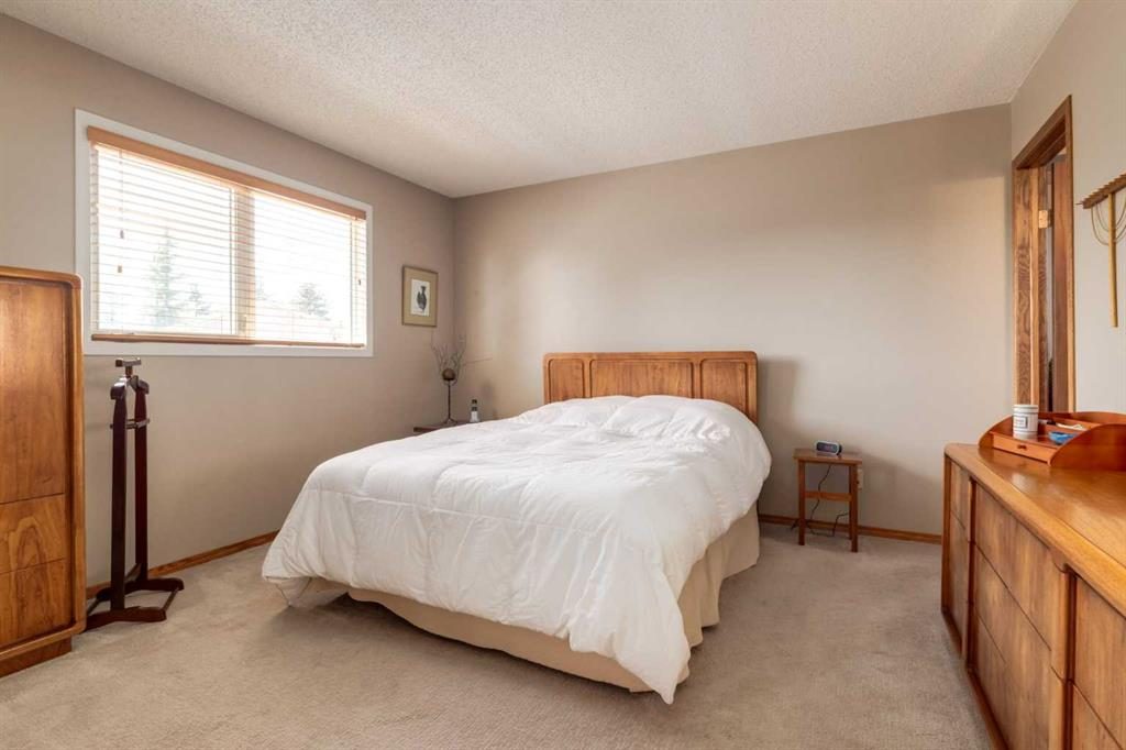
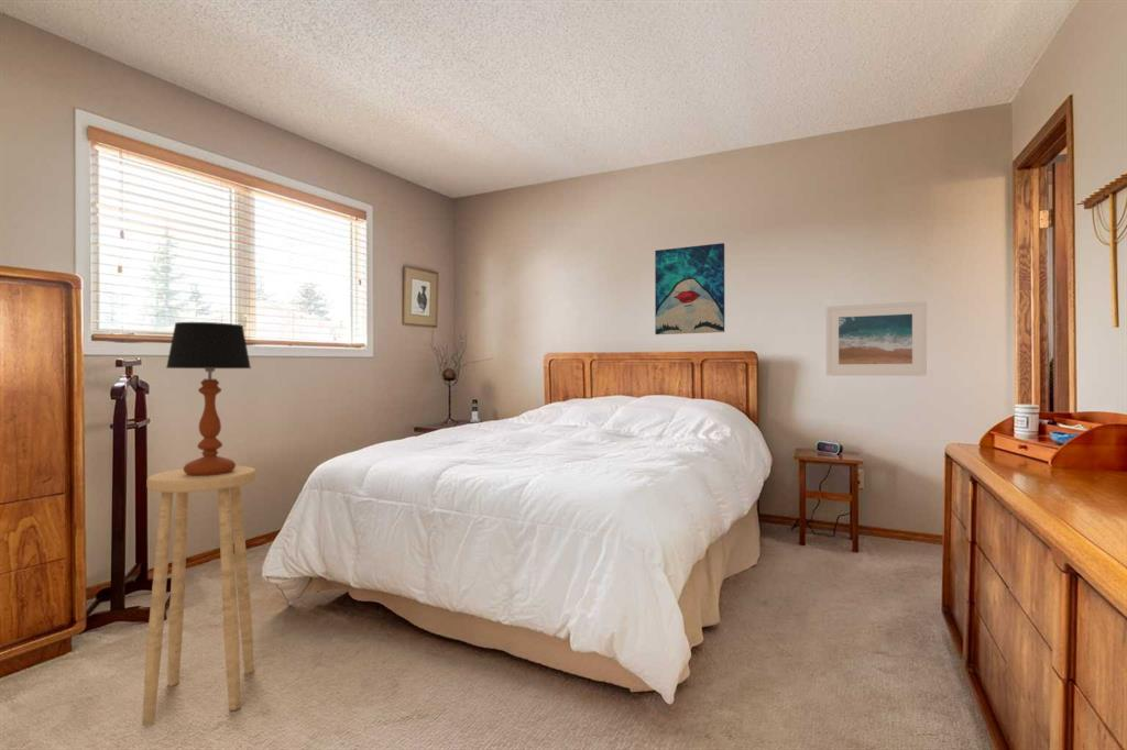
+ table lamp (209, 398)
+ stool (221, 581)
+ wall art (689, 290)
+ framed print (874, 340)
